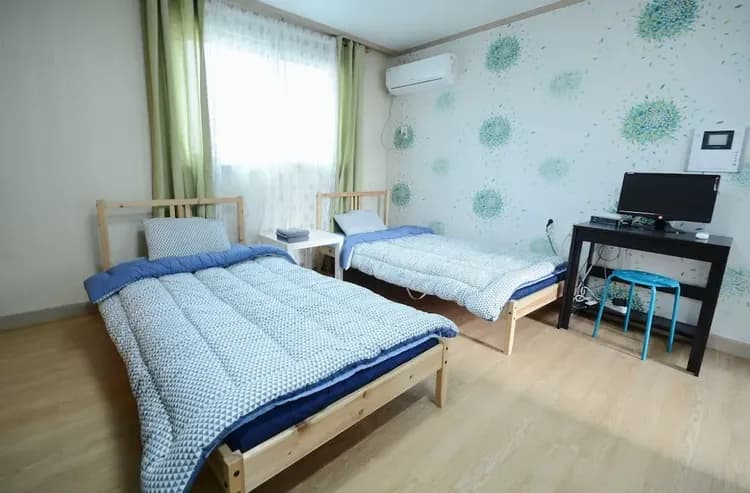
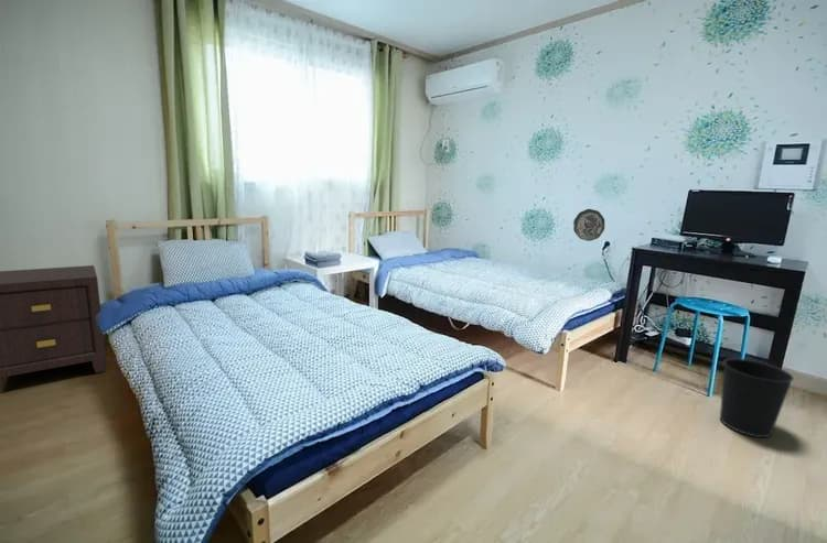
+ nightstand (46, 323)
+ wastebasket (751, 398)
+ decorative plate (589, 225)
